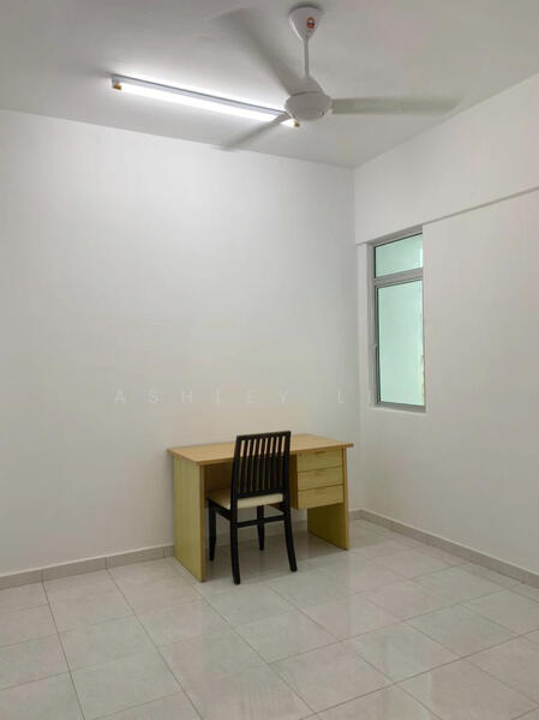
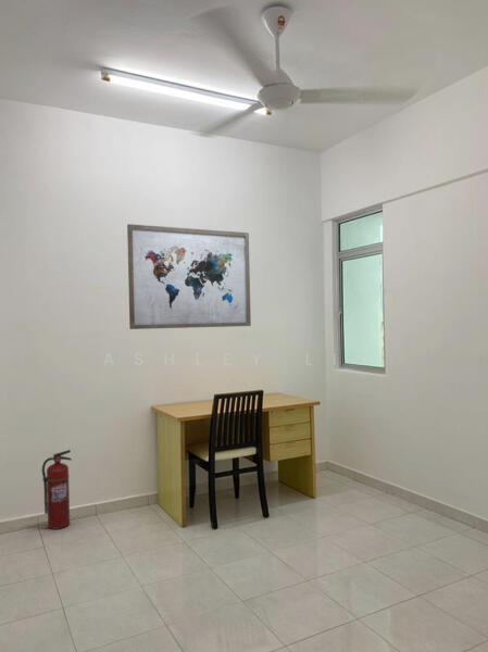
+ wall art (192, 278)
+ fire extinguisher (58, 488)
